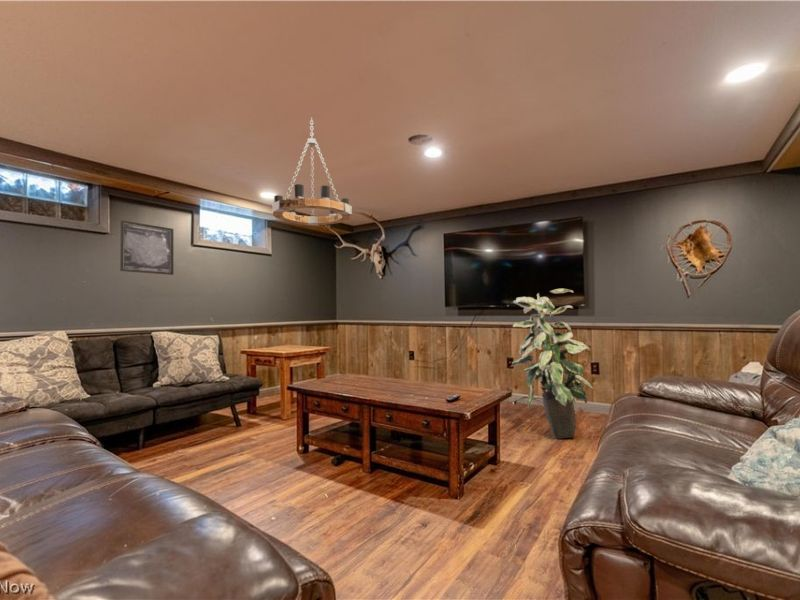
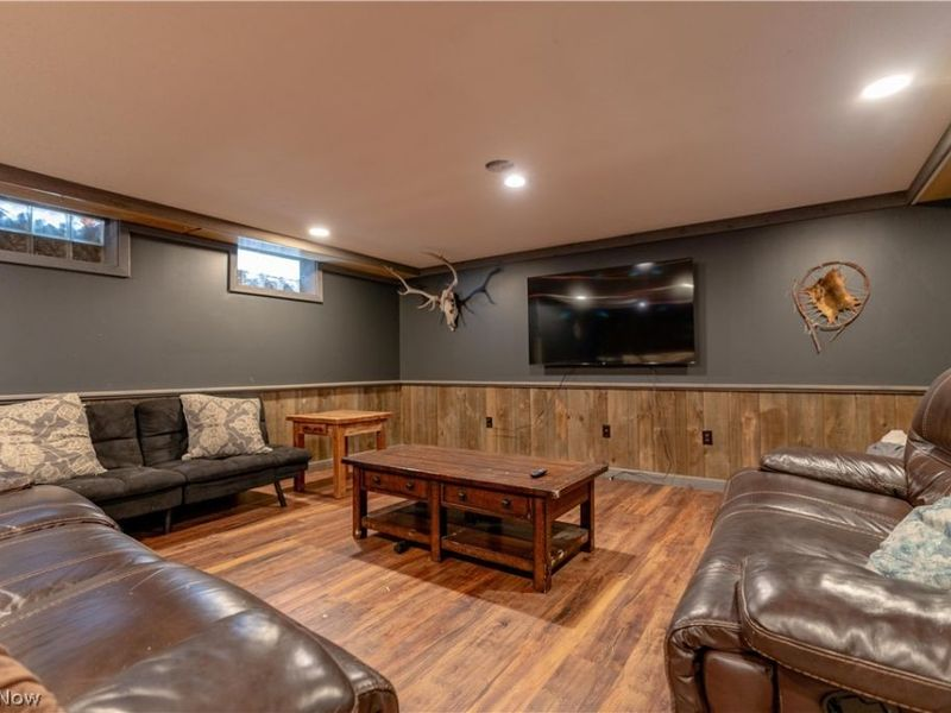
- indoor plant (553, 363)
- chandelier (312, 166)
- wall art (148, 248)
